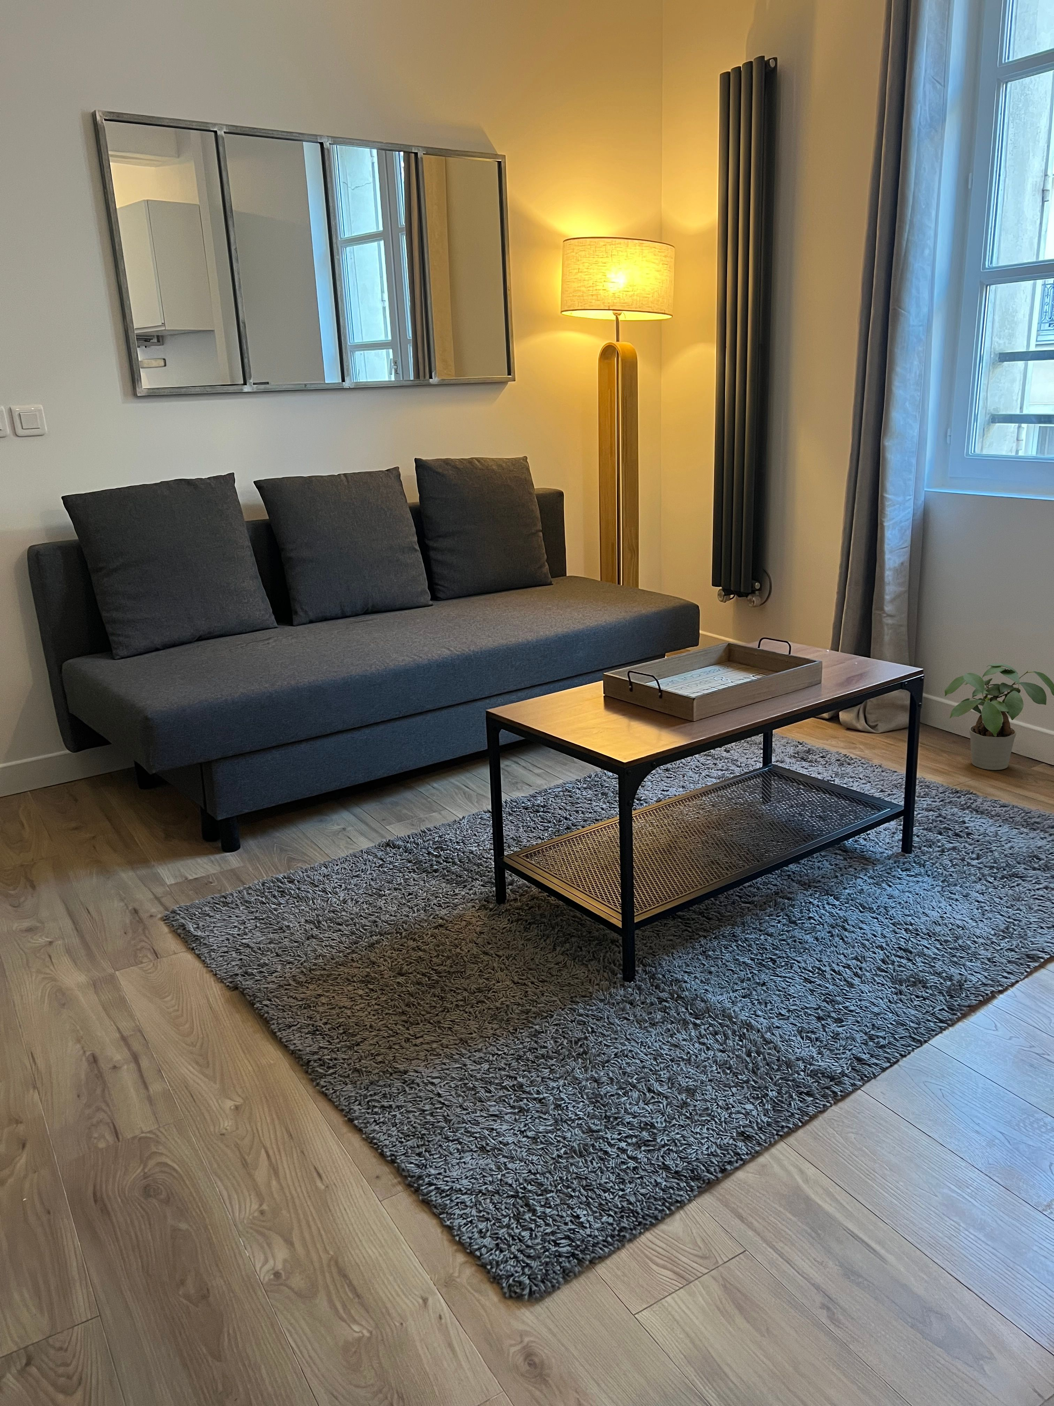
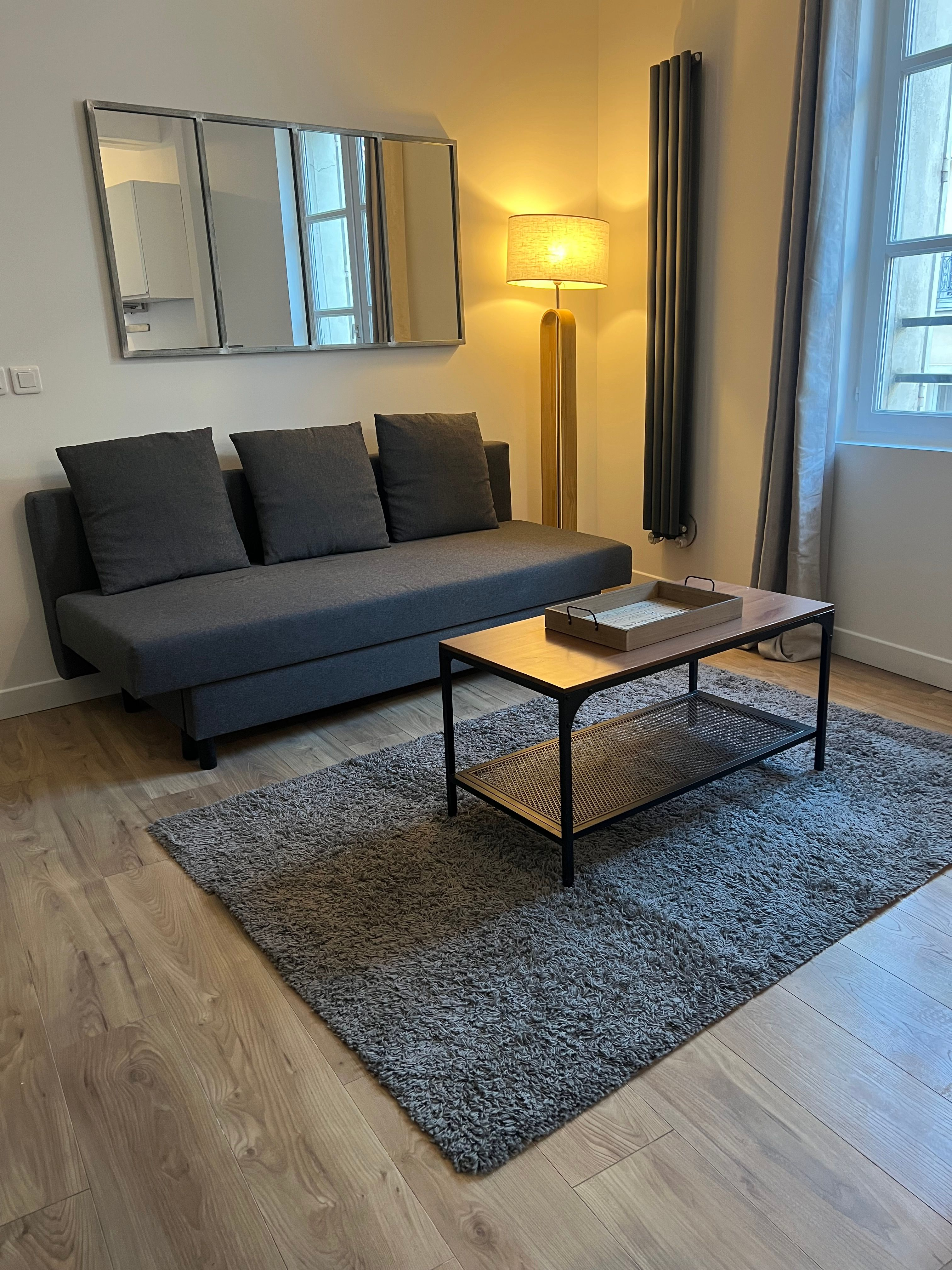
- potted plant (991, 718)
